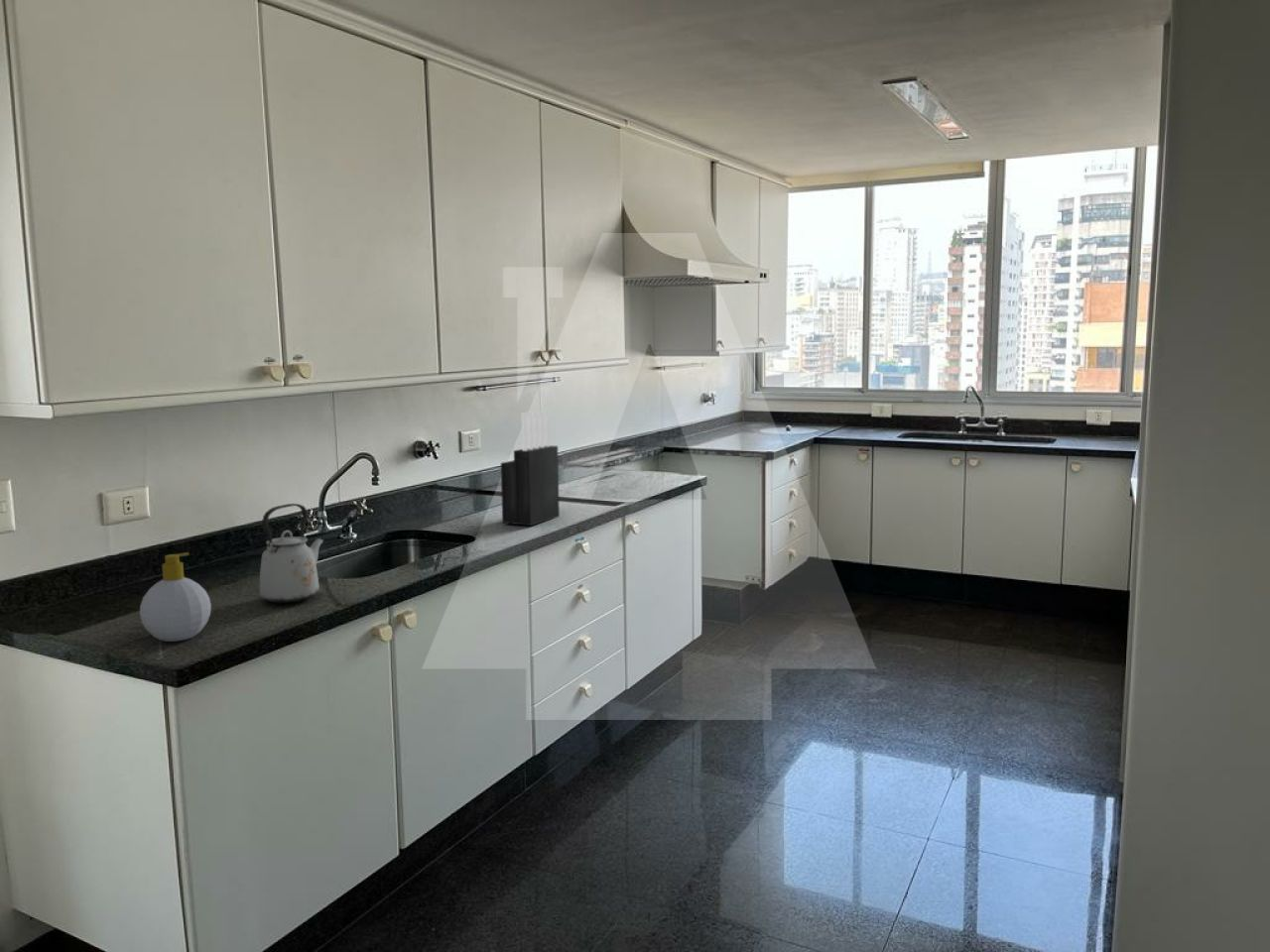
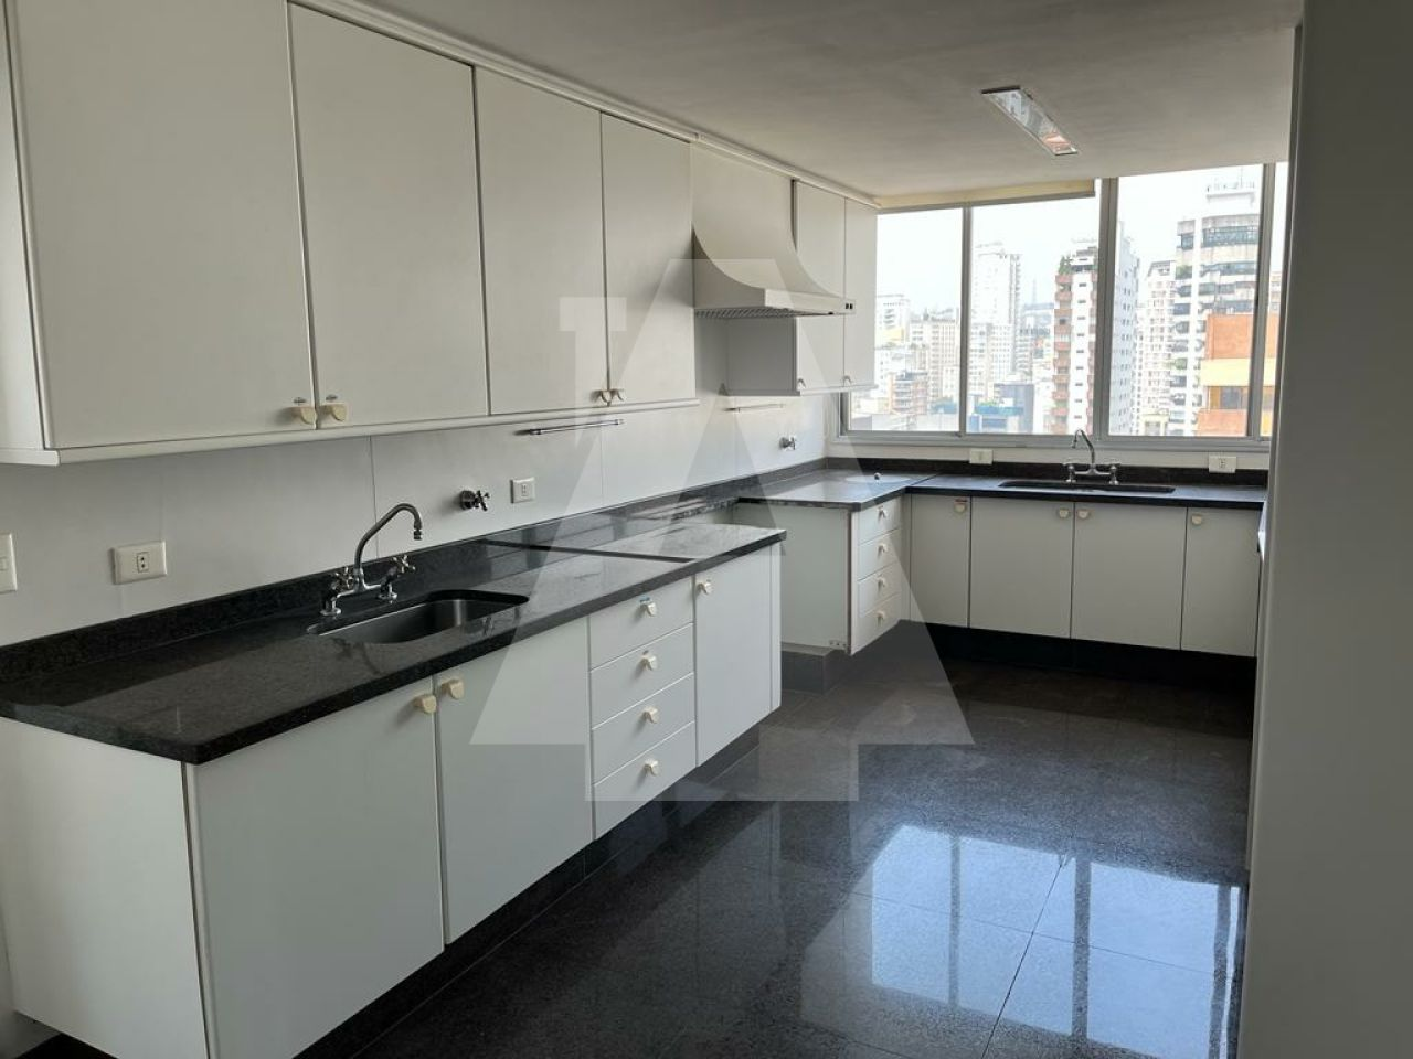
- soap bottle (175, 596)
- kettle (295, 549)
- knife block (527, 465)
